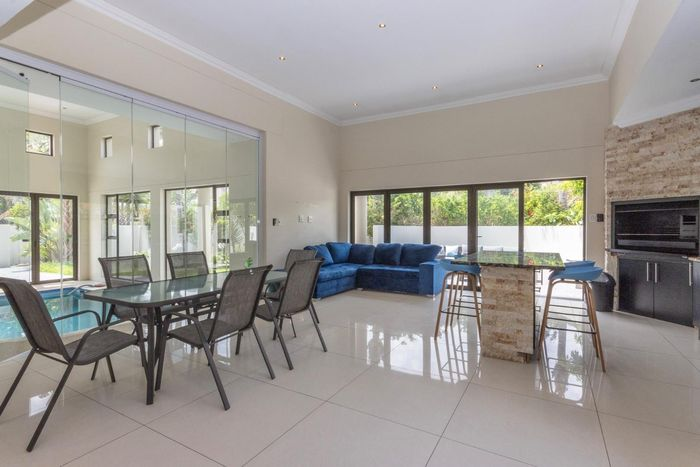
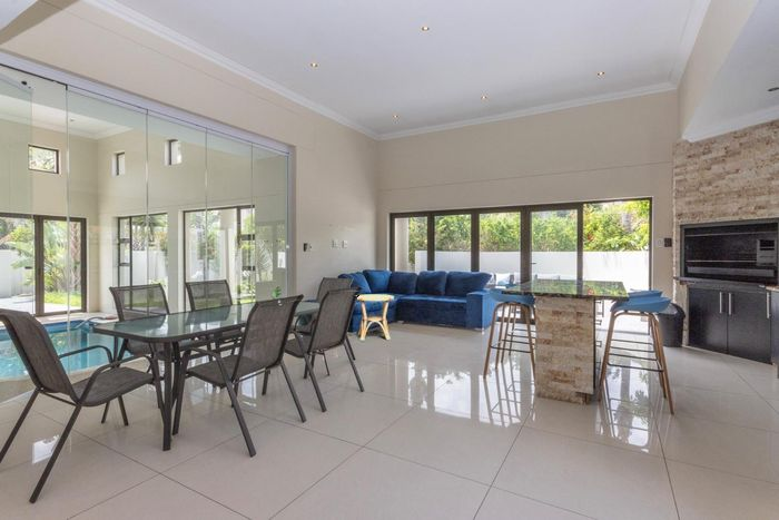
+ side table (374, 316)
